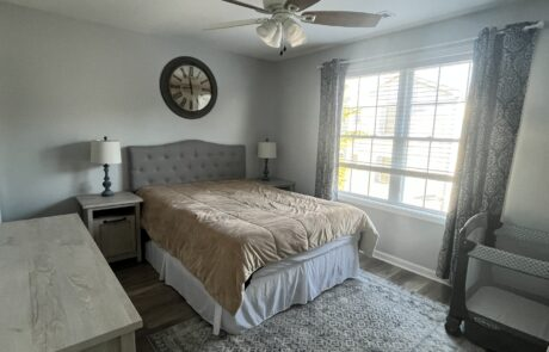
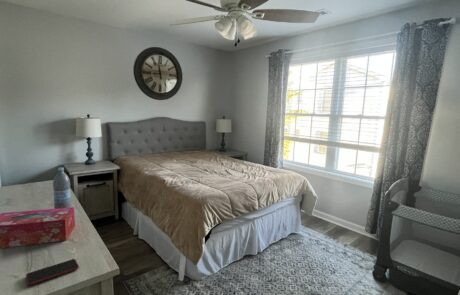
+ tissue box (33, 226)
+ smartphone (53, 271)
+ water bottle (62, 193)
